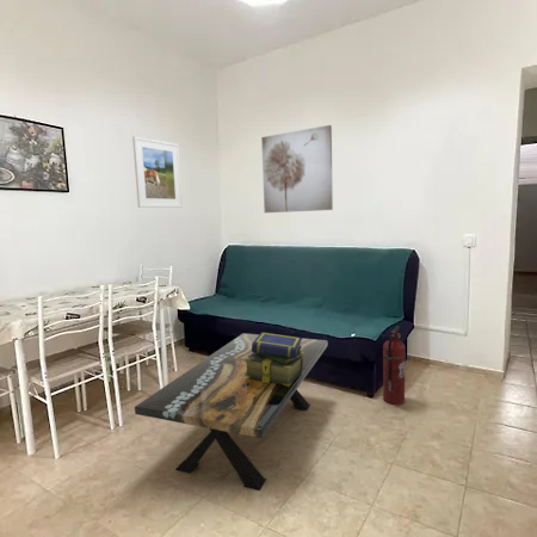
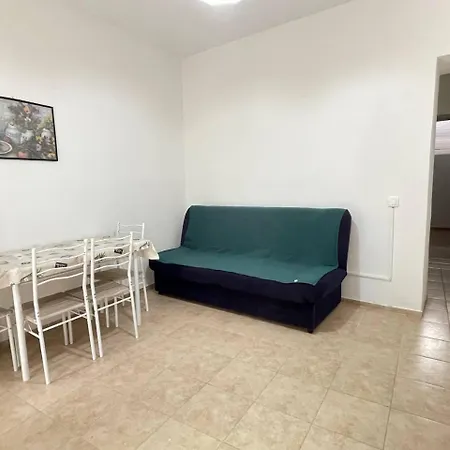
- wall art (295, 172)
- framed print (159, 174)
- stack of books (276, 356)
- fire extinguisher (394, 364)
- coffee table (251, 400)
